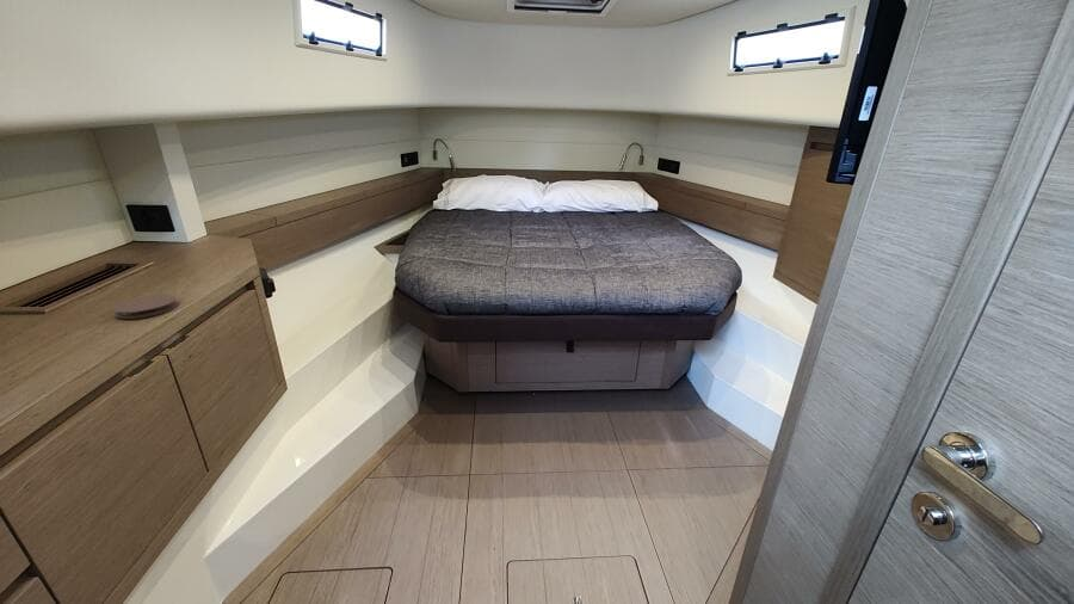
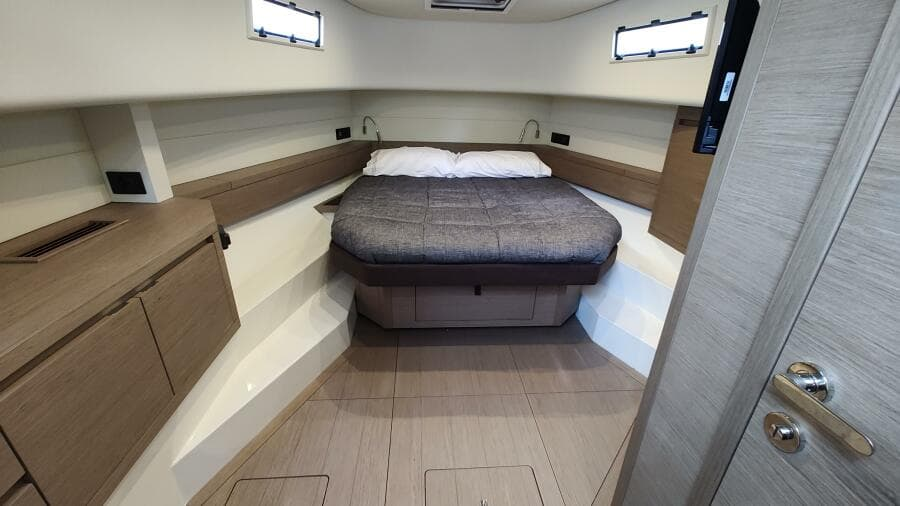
- coaster (146, 306)
